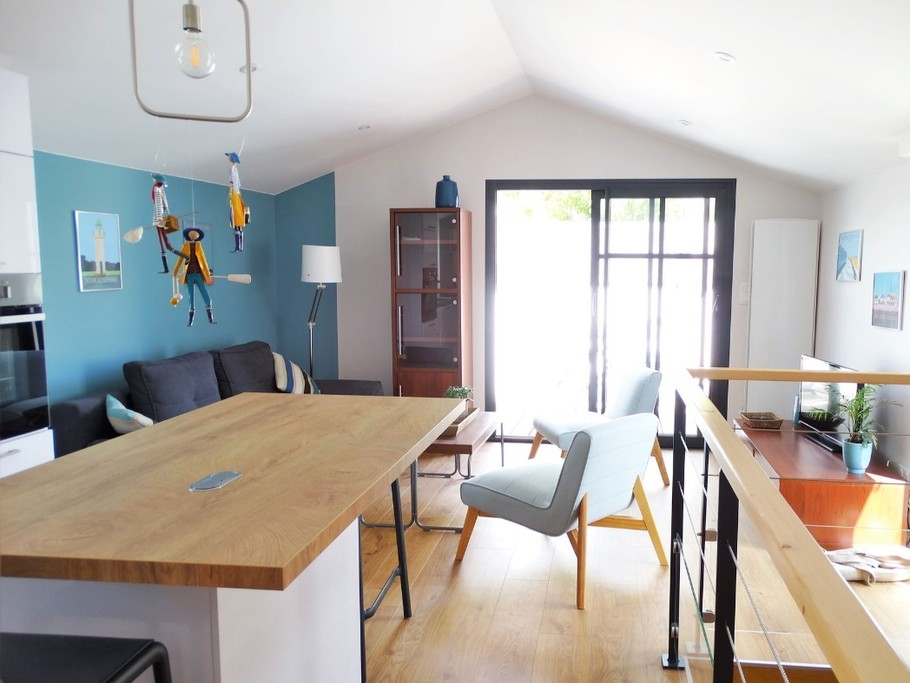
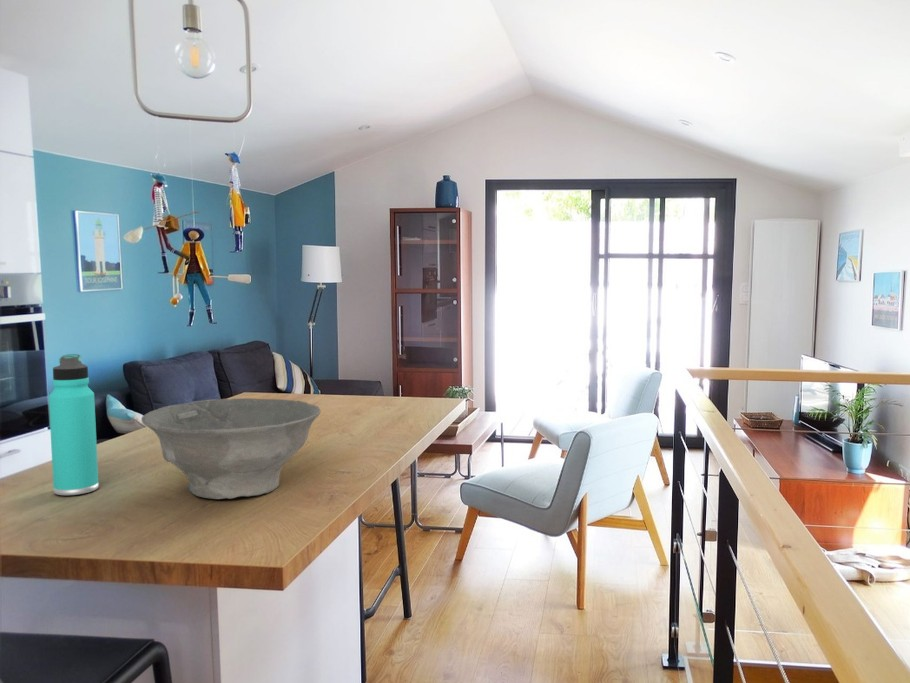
+ thermos bottle (73, 423)
+ bowl (235, 449)
